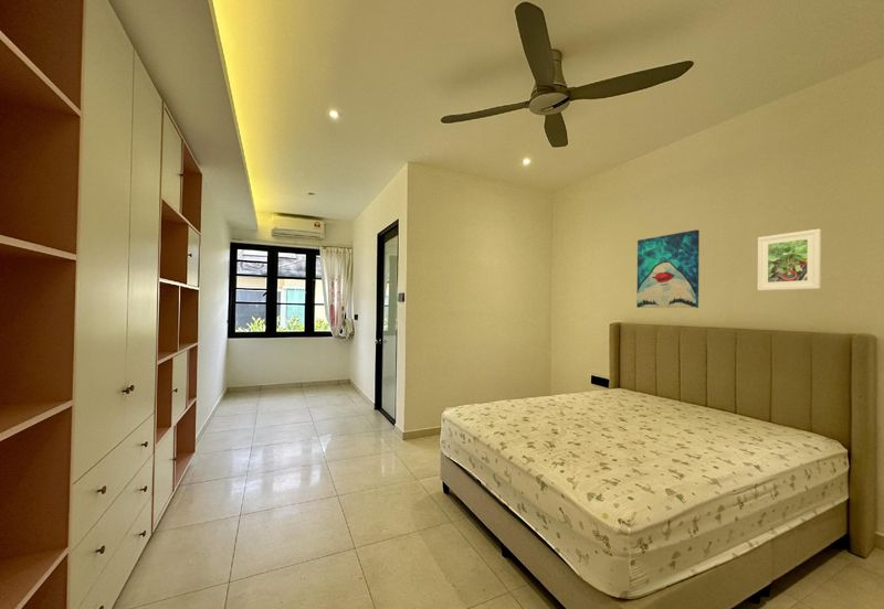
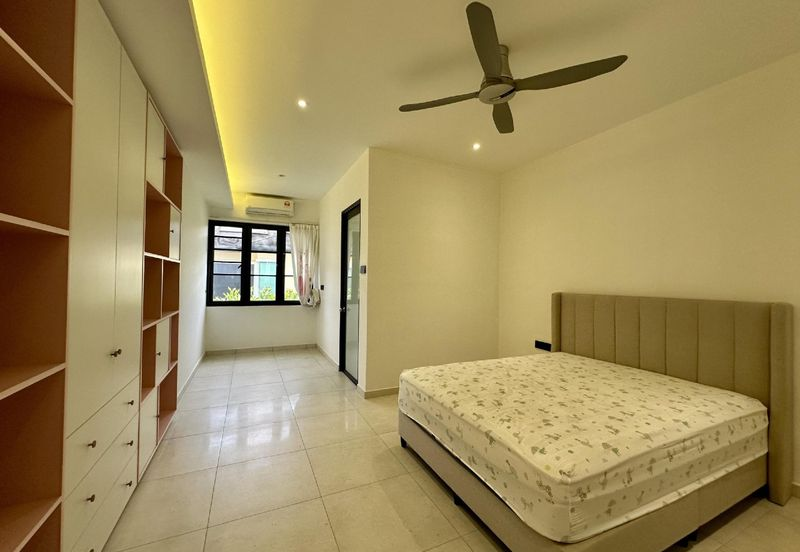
- wall art (665, 271)
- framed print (787, 261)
